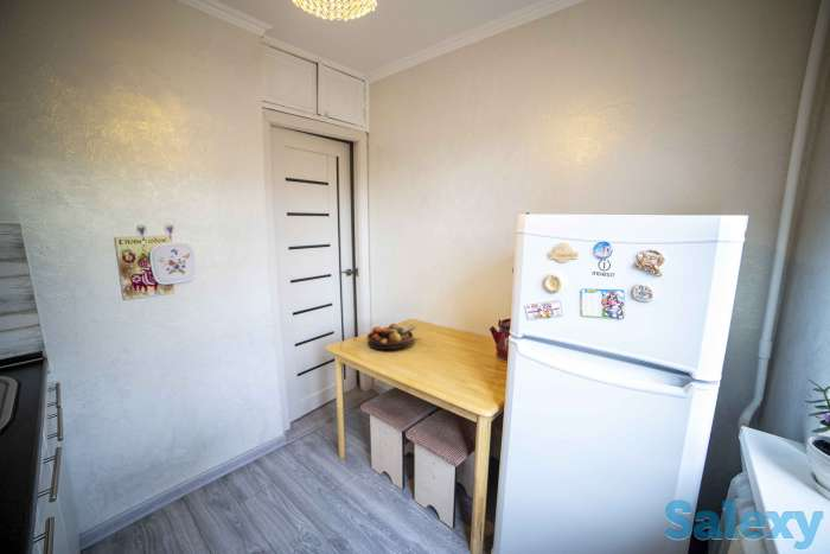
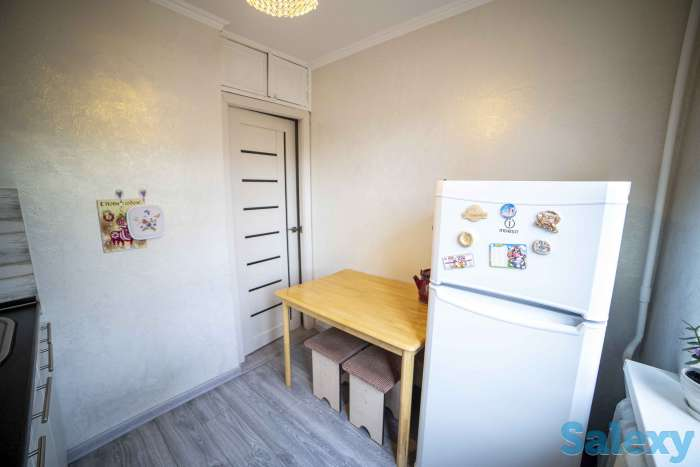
- fruit bowl (390, 333)
